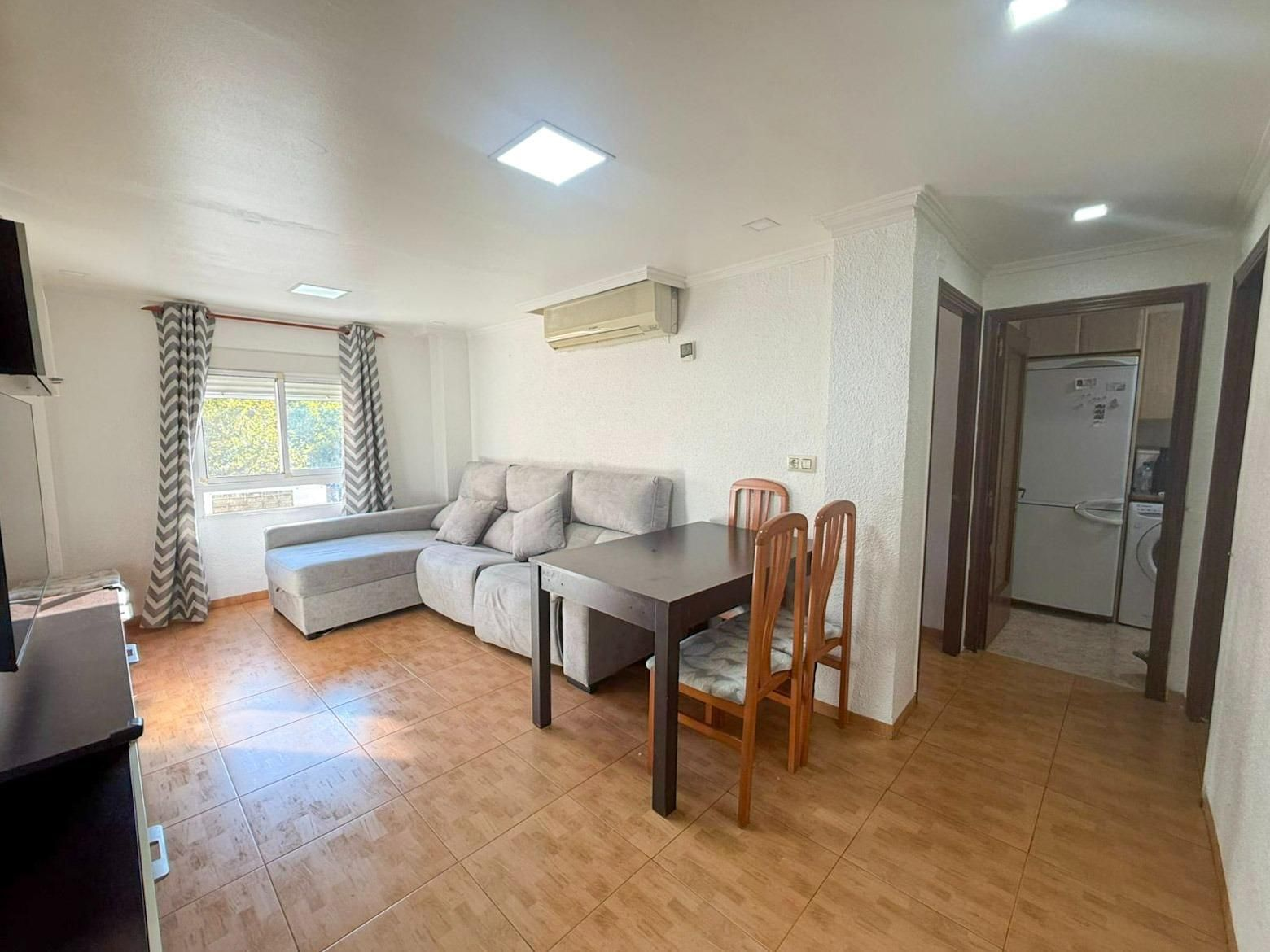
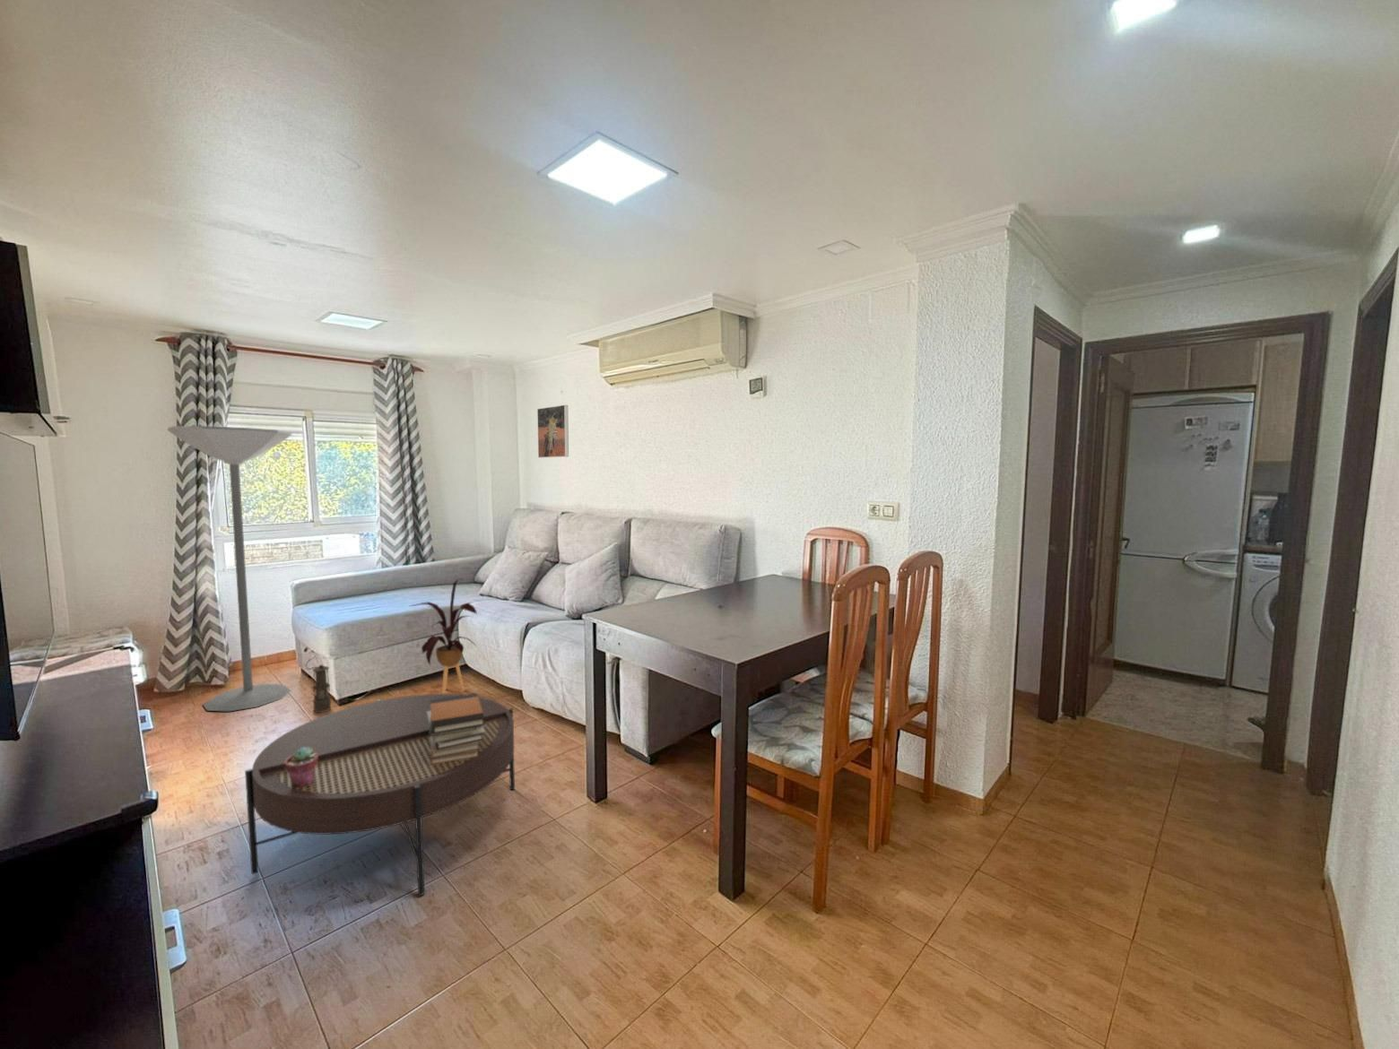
+ book stack (455, 721)
+ floor lamp (240, 565)
+ house plant (443, 638)
+ lantern (317, 683)
+ coffee table (397, 782)
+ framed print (552, 432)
+ potted succulent (302, 759)
